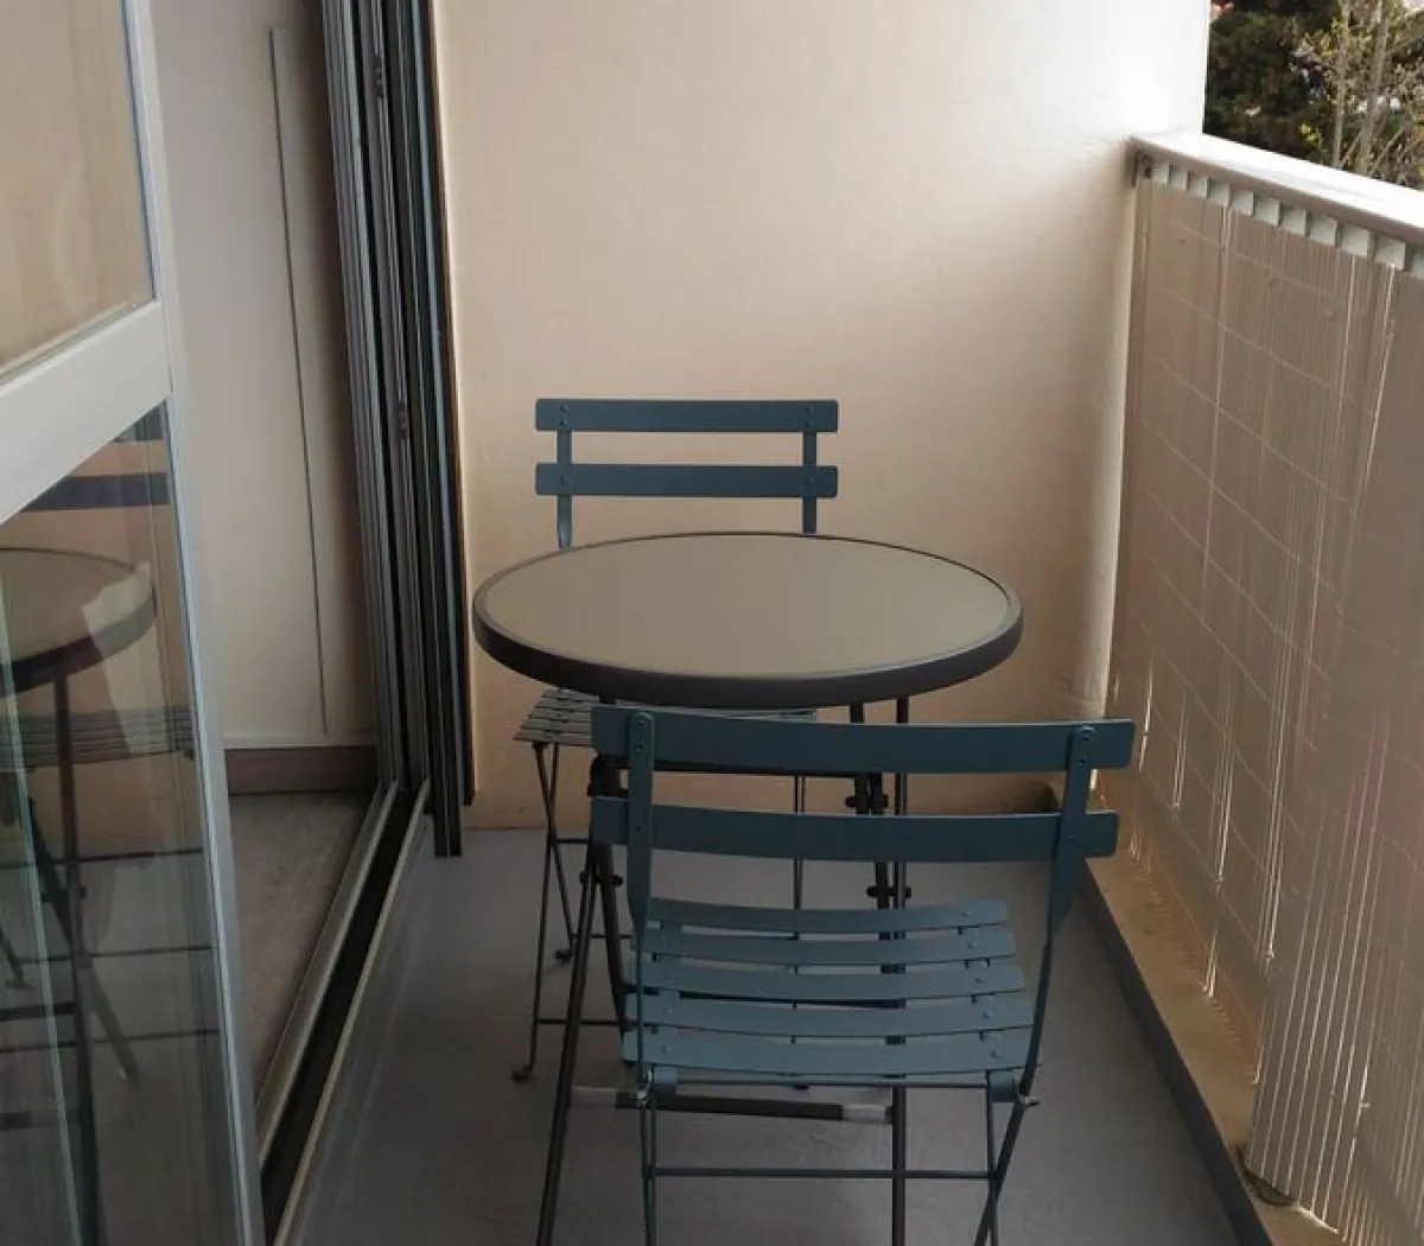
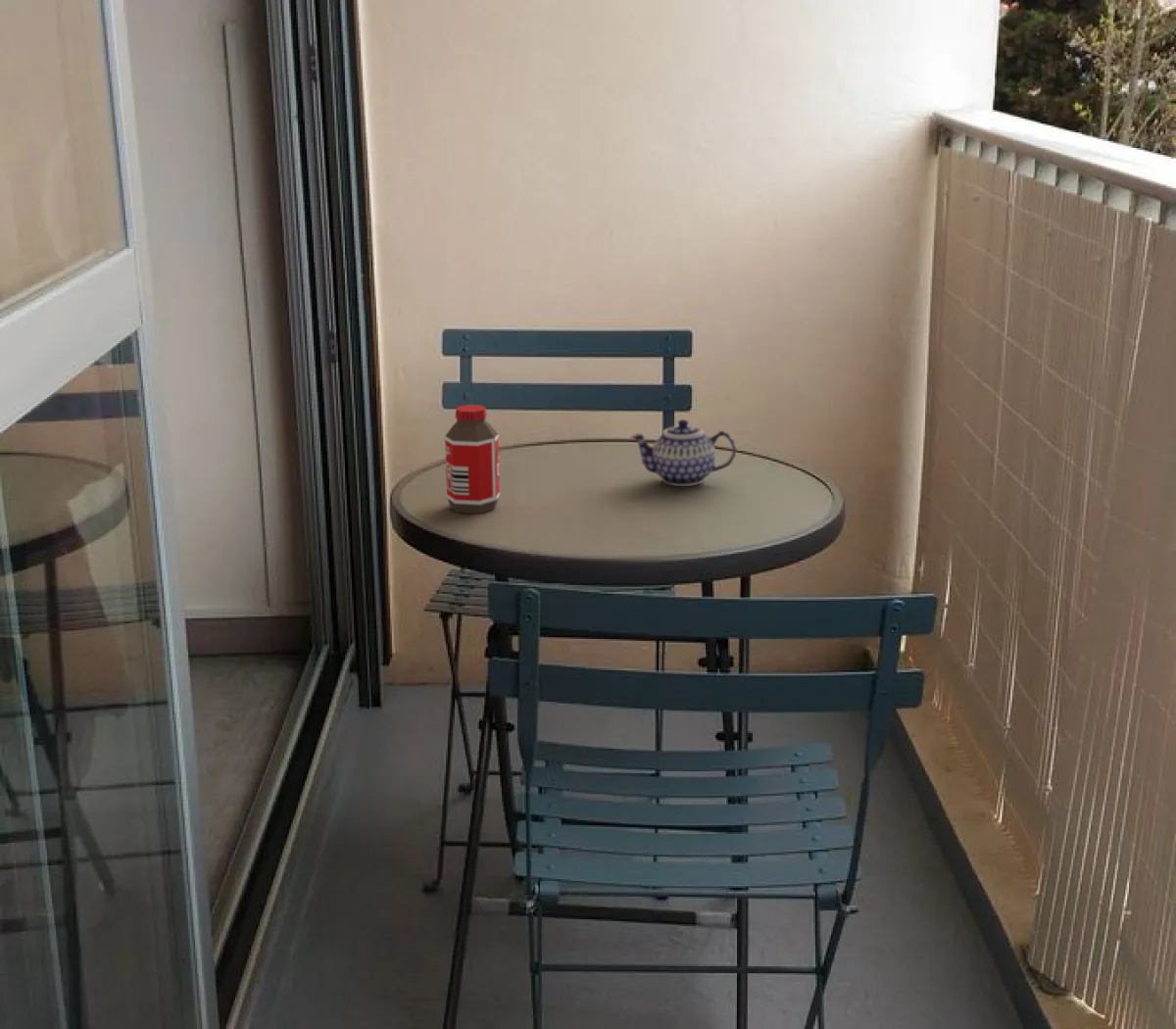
+ bottle (471, 458)
+ teapot (683, 450)
